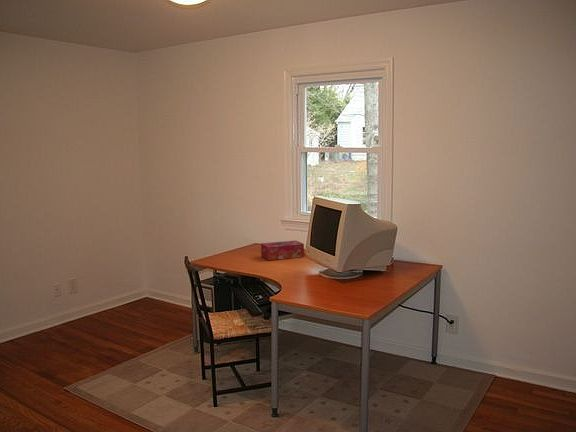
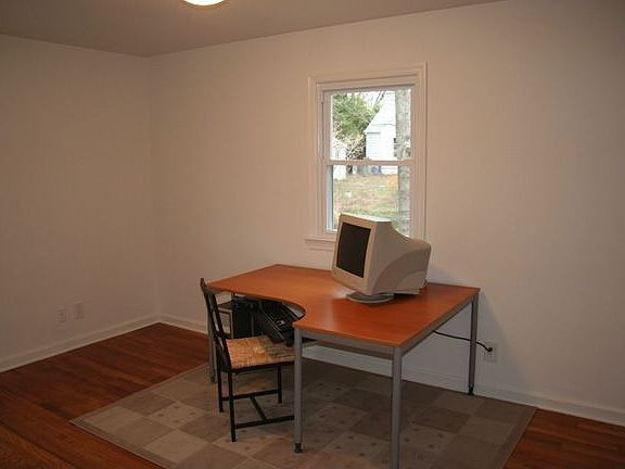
- tissue box (282, 250)
